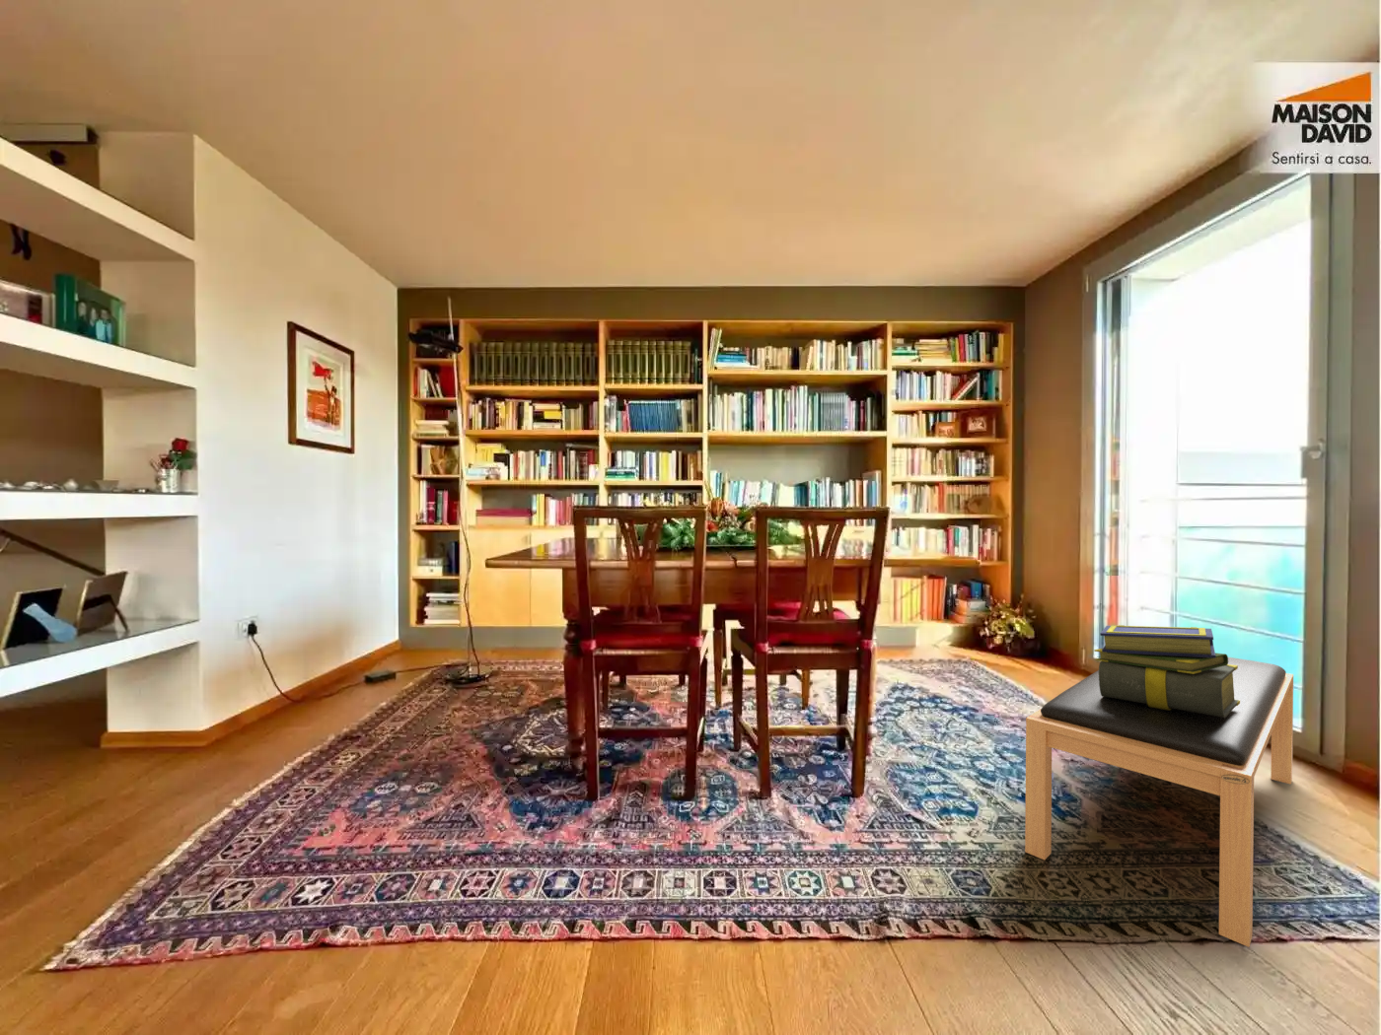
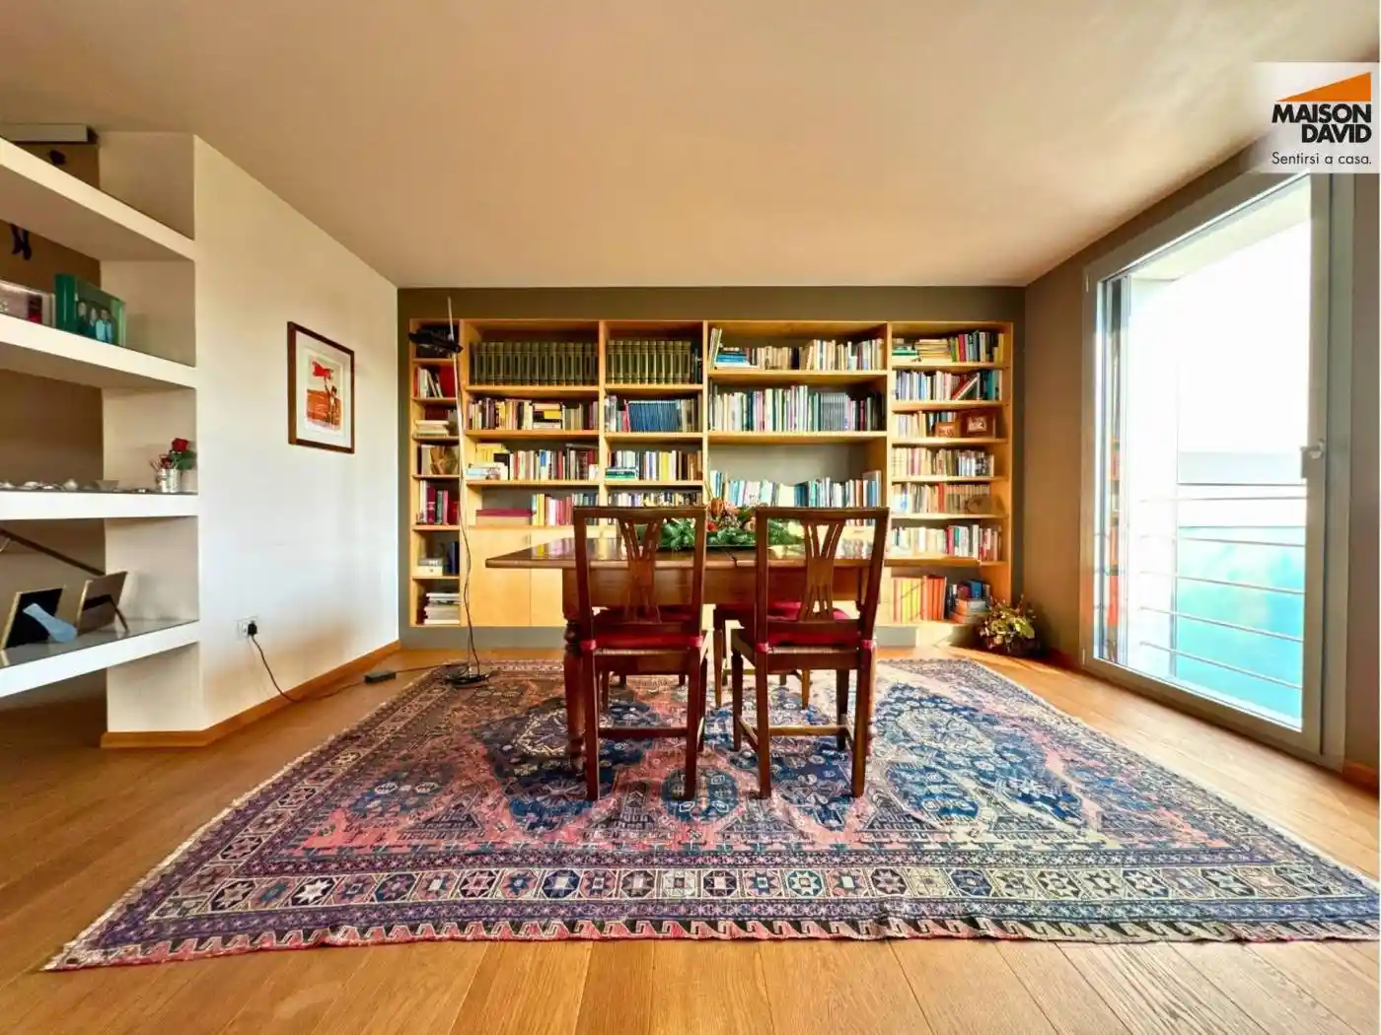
- stack of books (1160, 663)
- bench (1174, 745)
